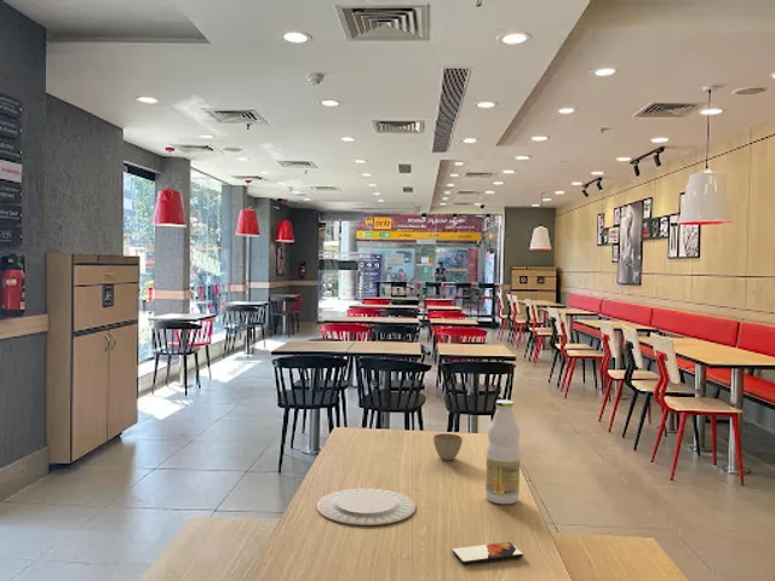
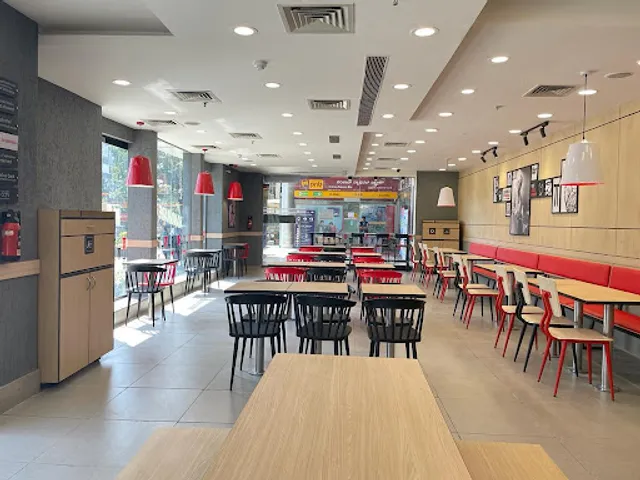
- smartphone (487, 552)
- chinaware (366, 502)
- flower pot (447, 447)
- bottle (503, 449)
